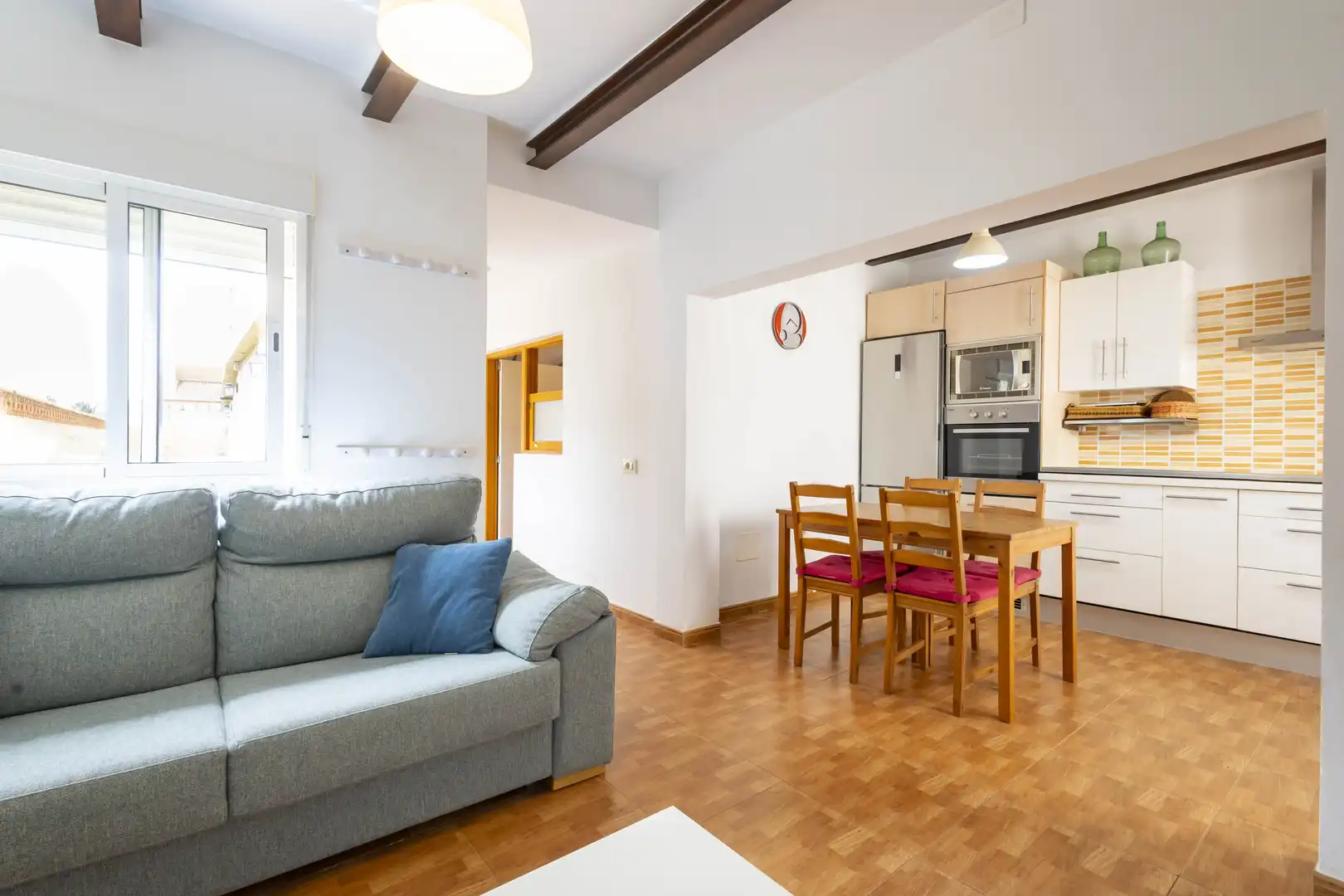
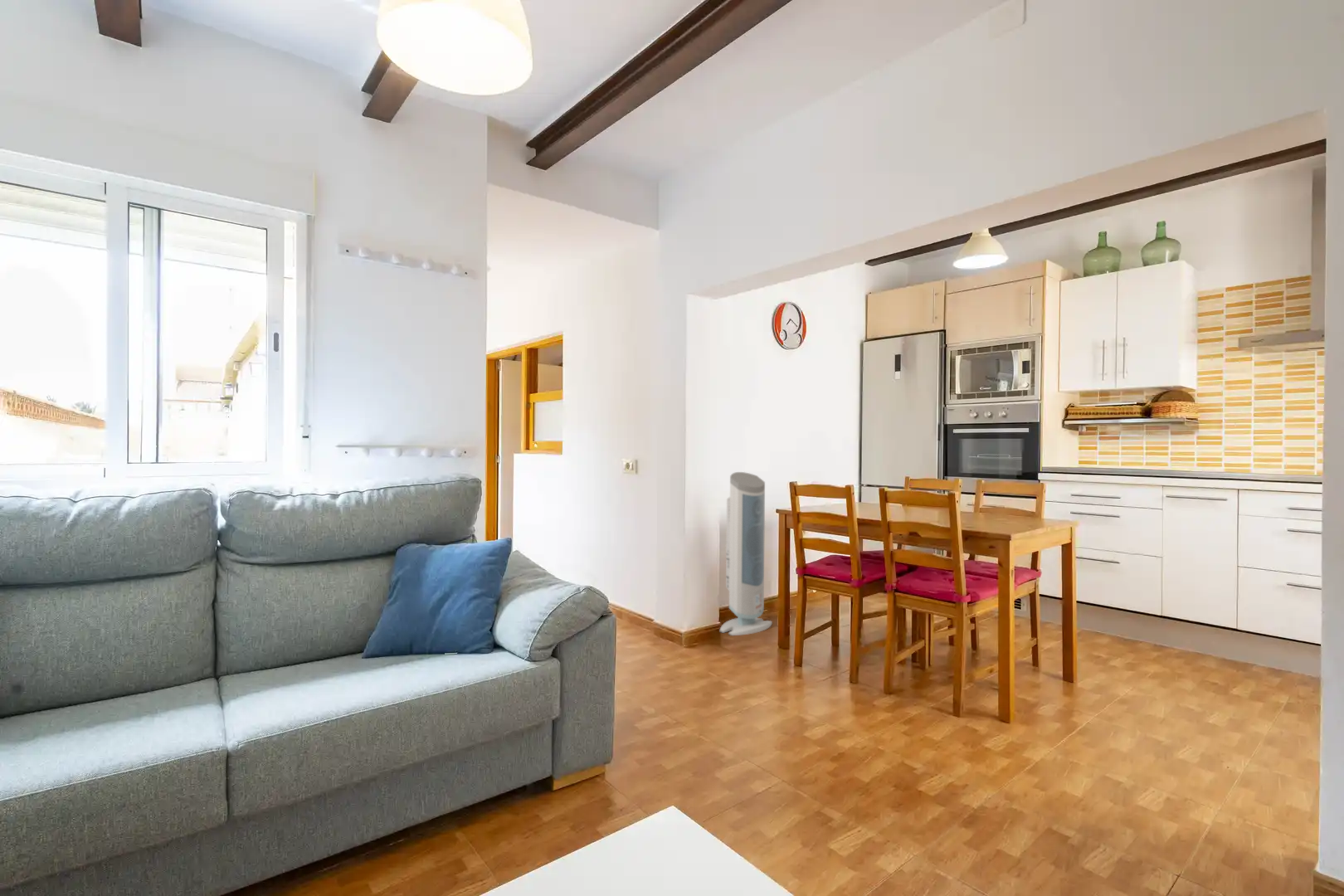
+ air purifier (747, 549)
